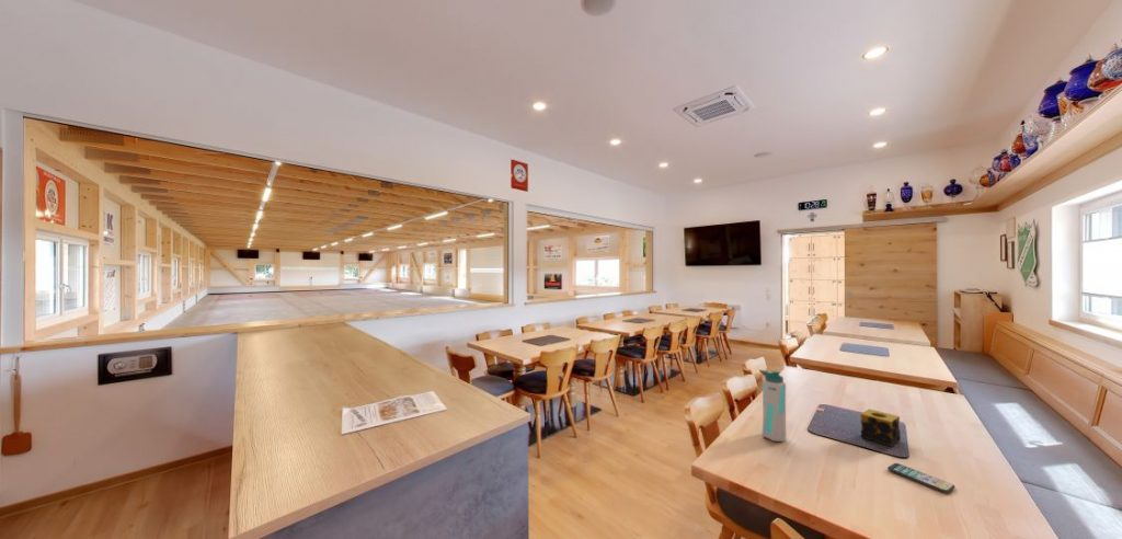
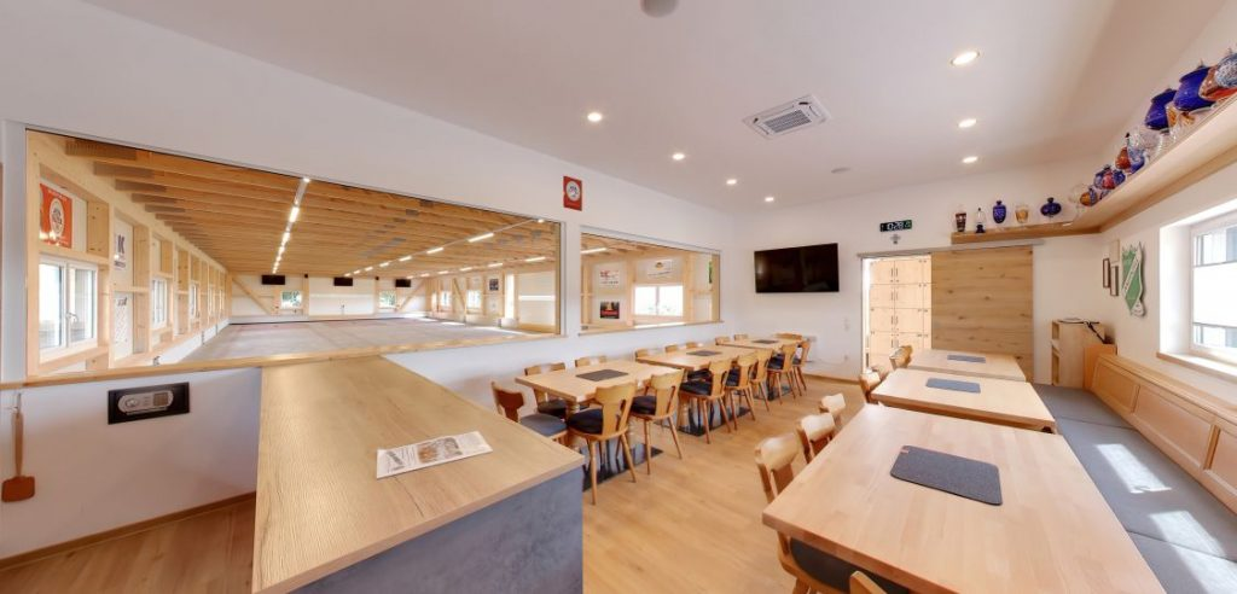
- candle (880, 426)
- water bottle (772, 403)
- smartphone (919, 477)
